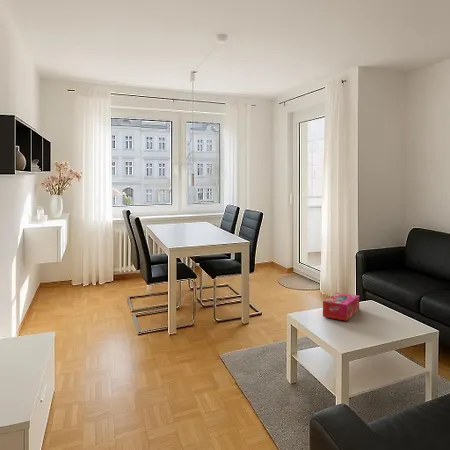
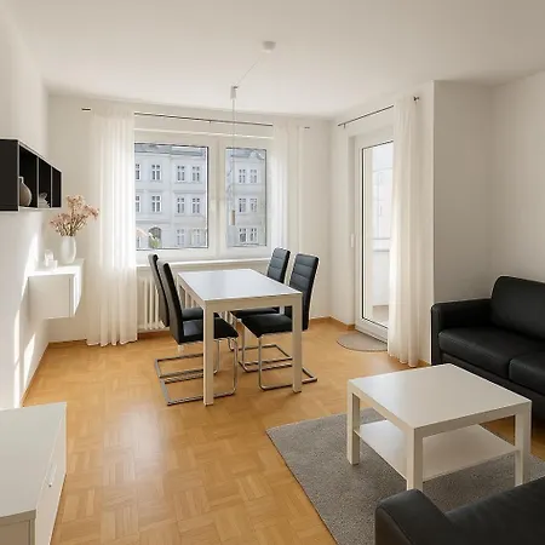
- tissue box (341, 305)
